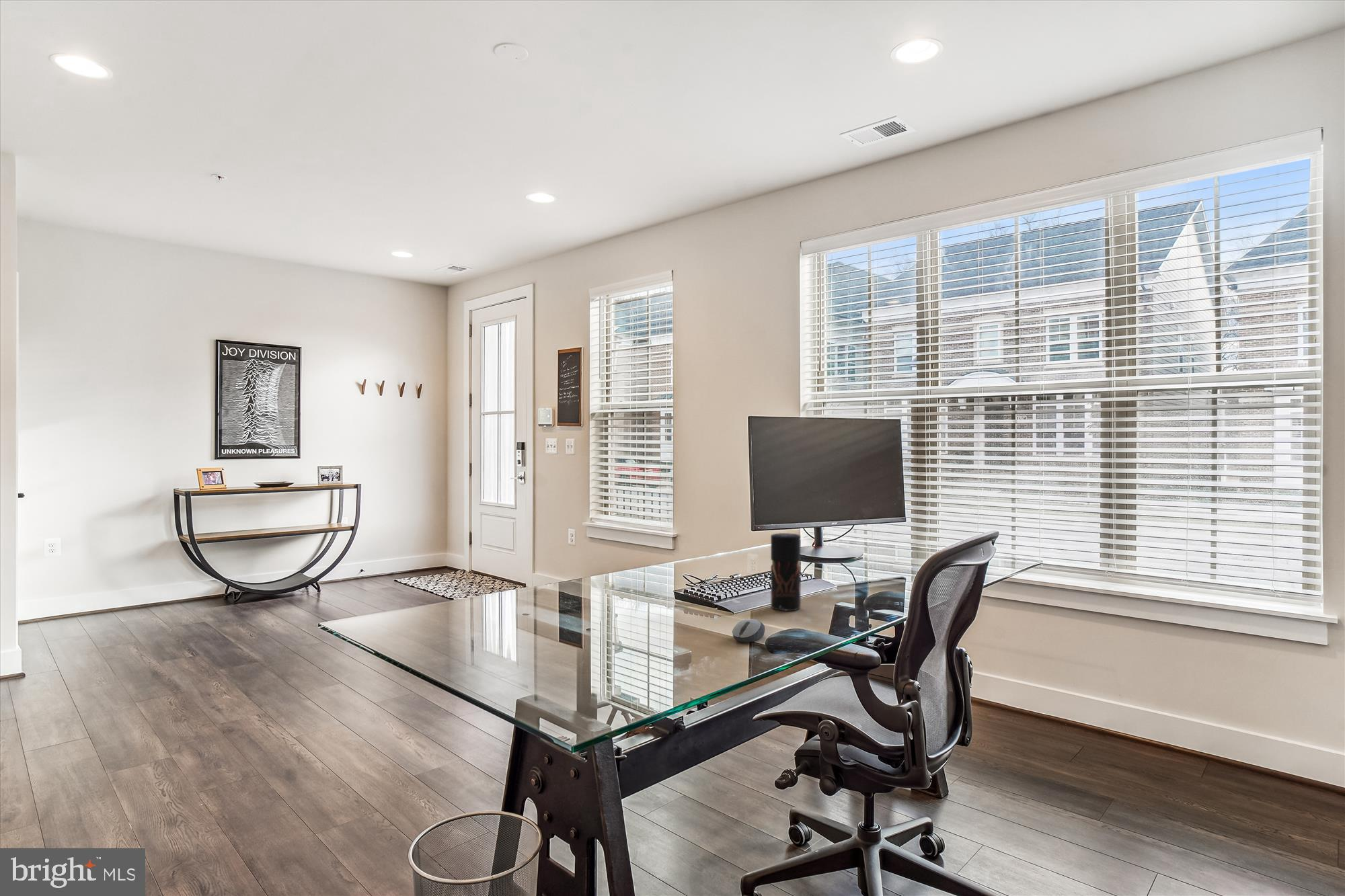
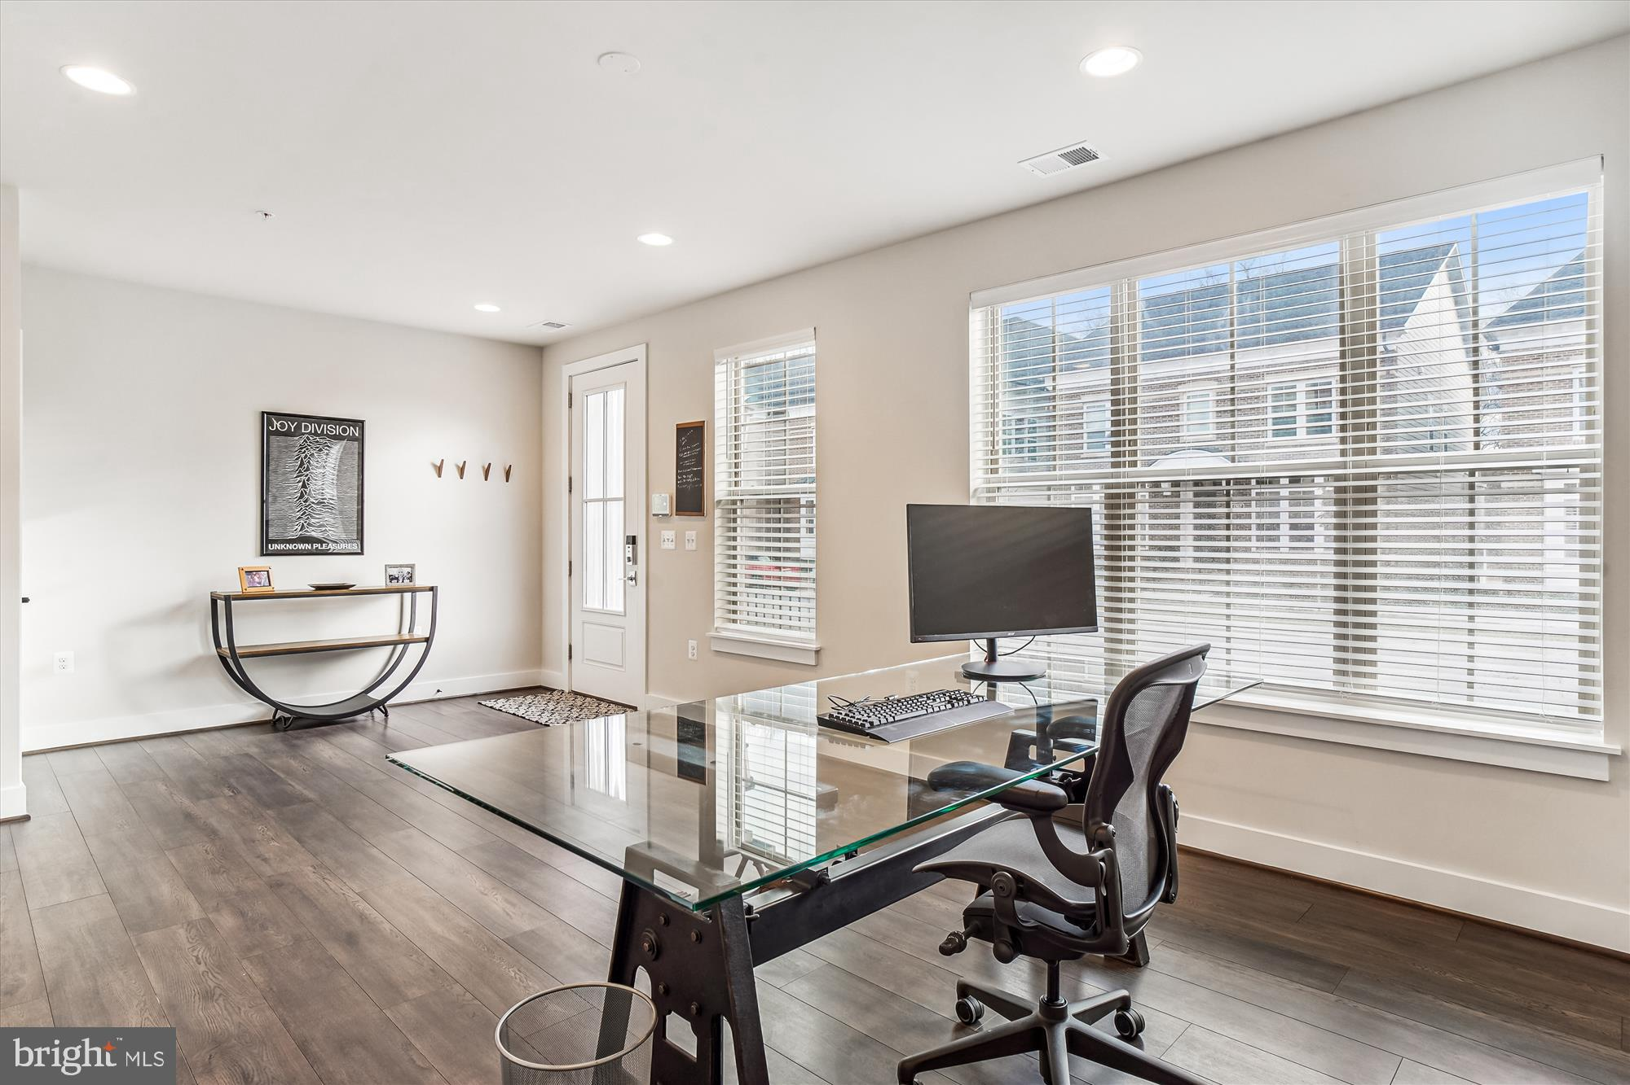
- computer mouse (748, 629)
- pepper grinder (785, 571)
